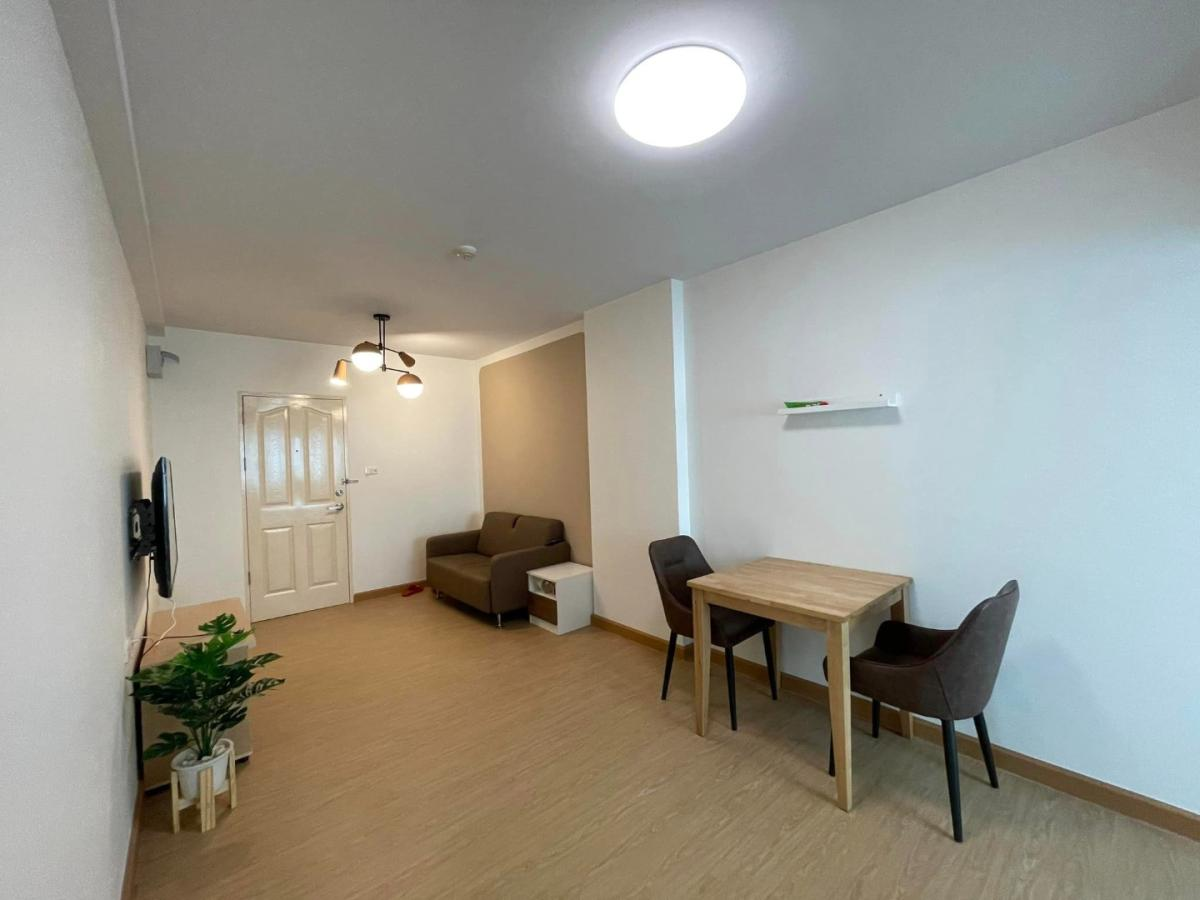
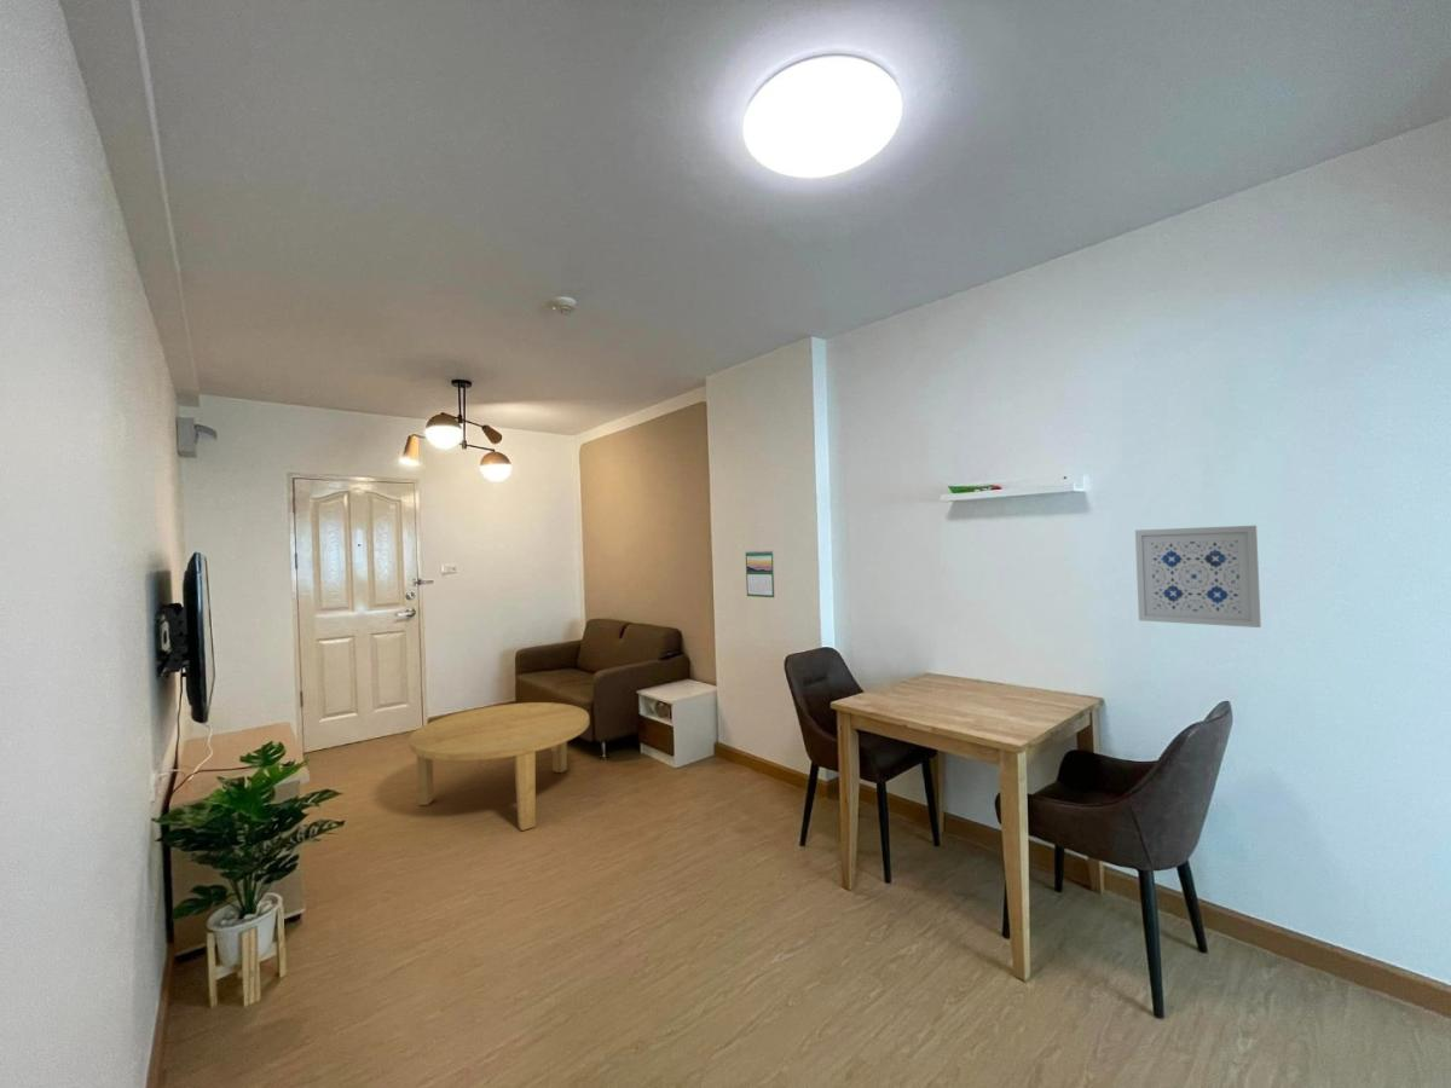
+ calendar (759, 573)
+ wall art (1193, 575)
+ coffee table (504, 757)
